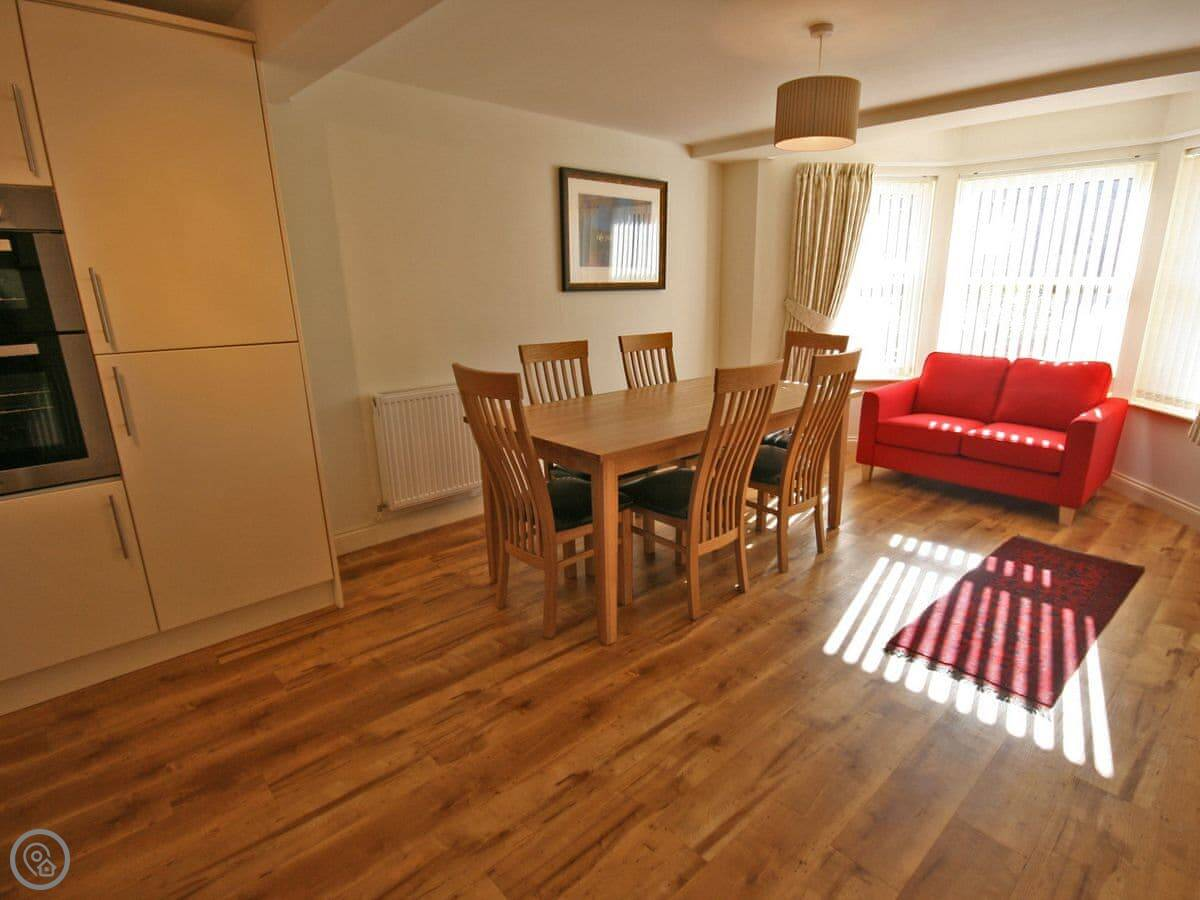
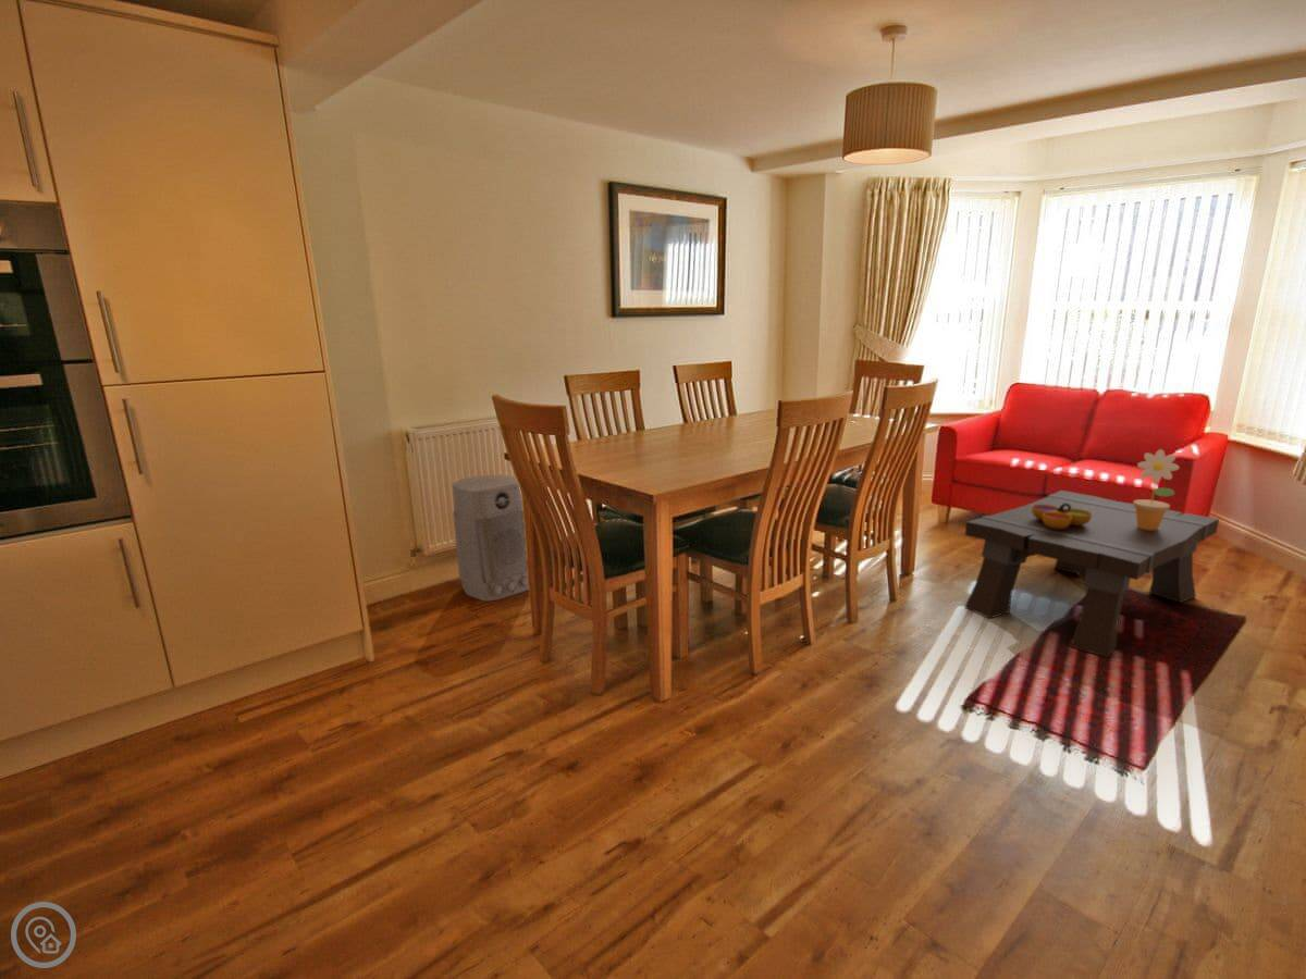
+ potted flower (1154, 487)
+ air purifier (490, 534)
+ decorative bowl (1059, 512)
+ coffee table (1087, 561)
